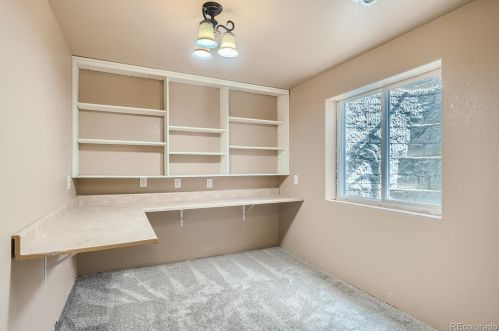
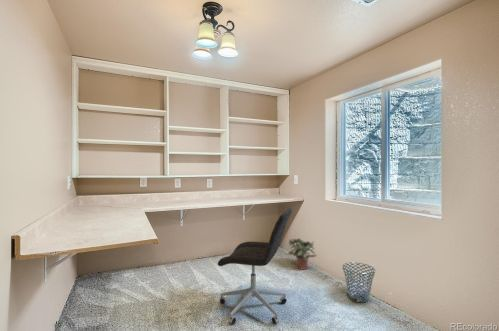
+ potted plant (302, 253)
+ waste basket (358, 283)
+ office chair (253, 258)
